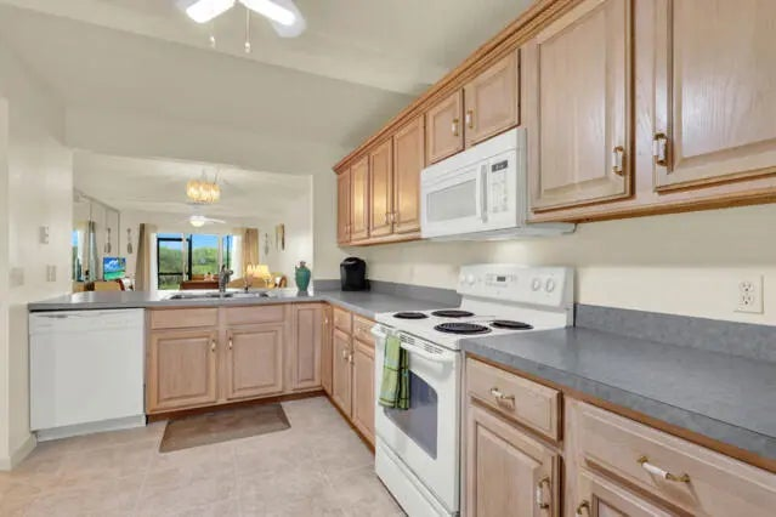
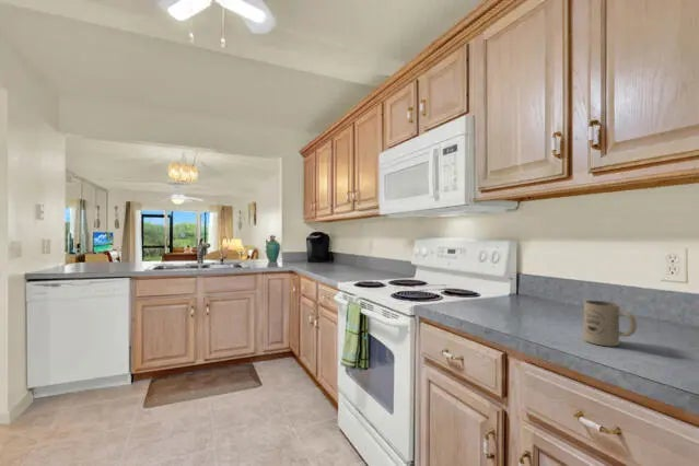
+ mug (609, 324)
